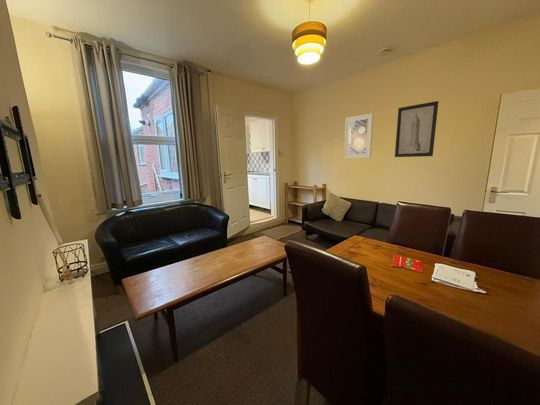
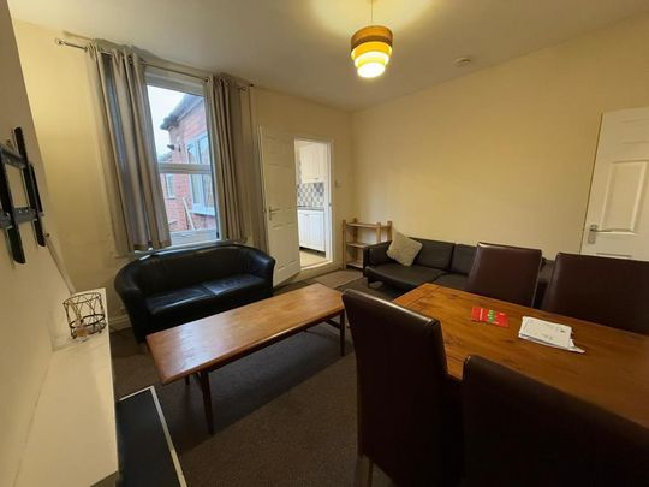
- wall art (414, 131)
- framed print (357, 137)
